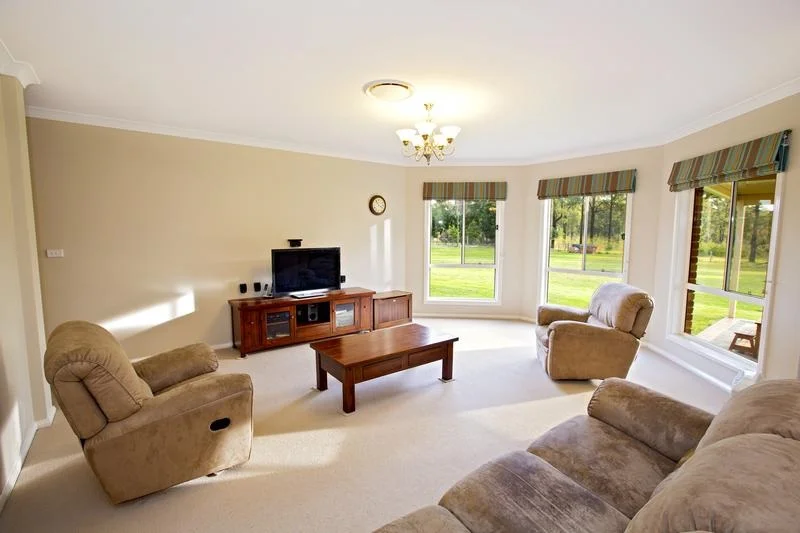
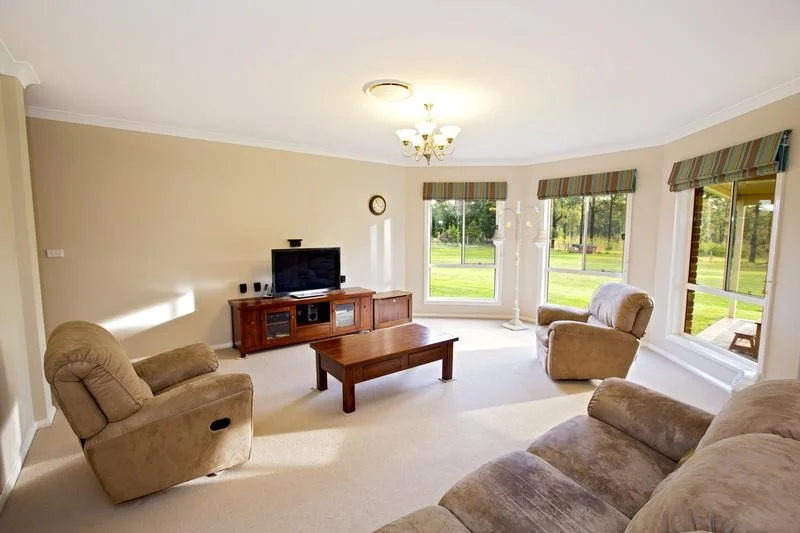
+ floor lamp (517, 264)
